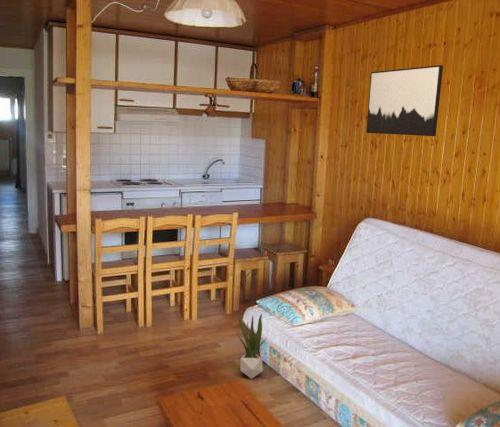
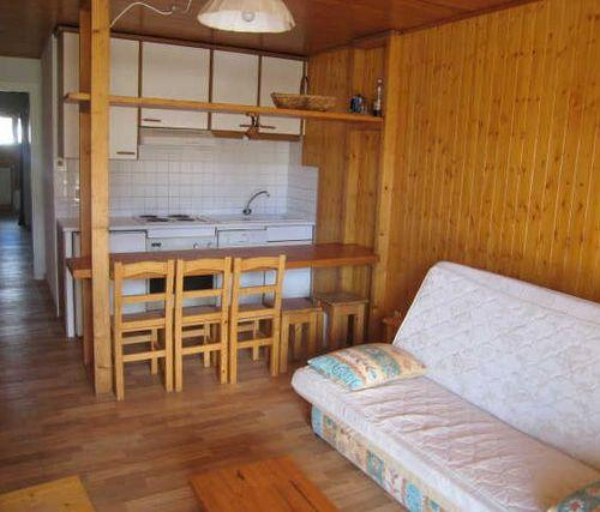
- potted plant (252, 345)
- wall art (401, 102)
